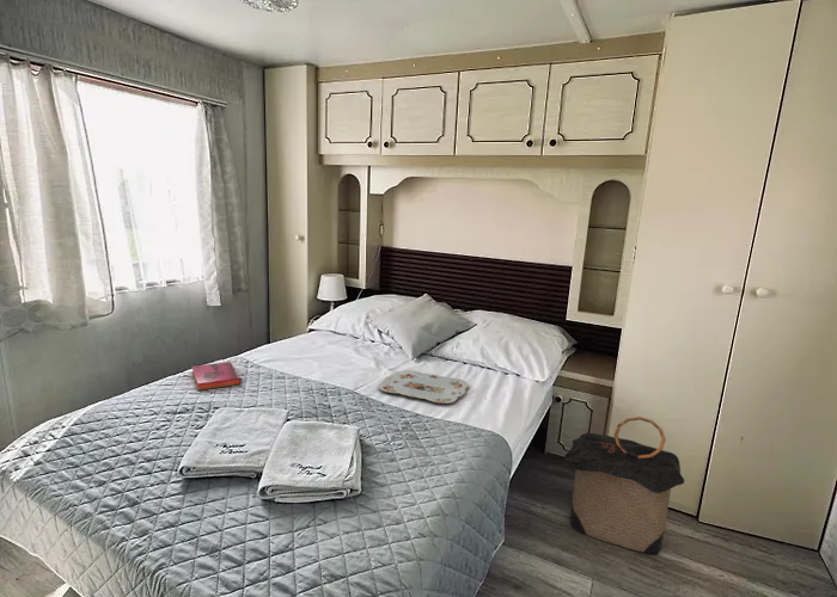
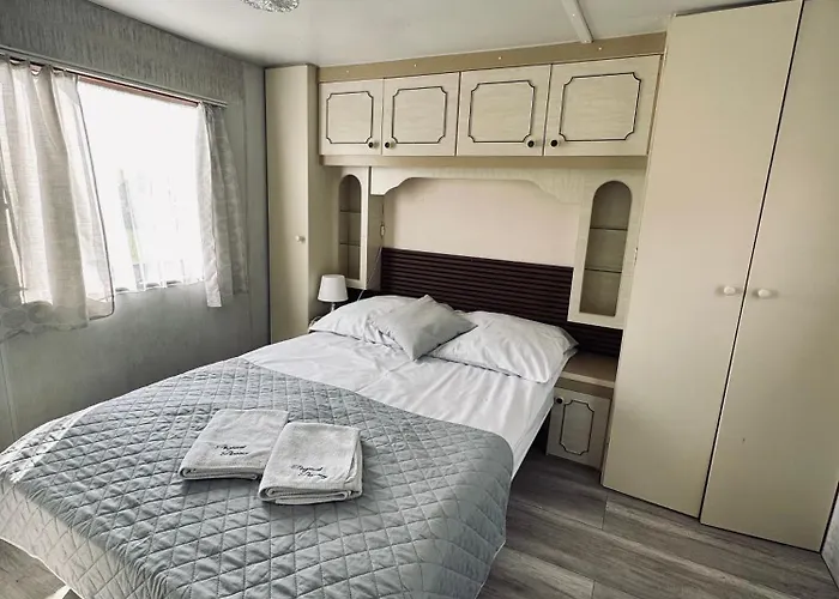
- serving tray (423, 386)
- hardback book (215, 375)
- laundry hamper (618, 478)
